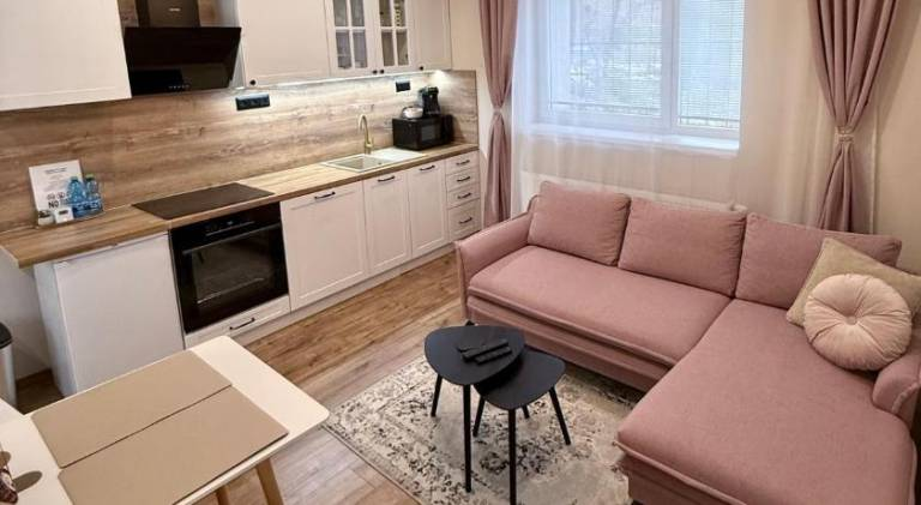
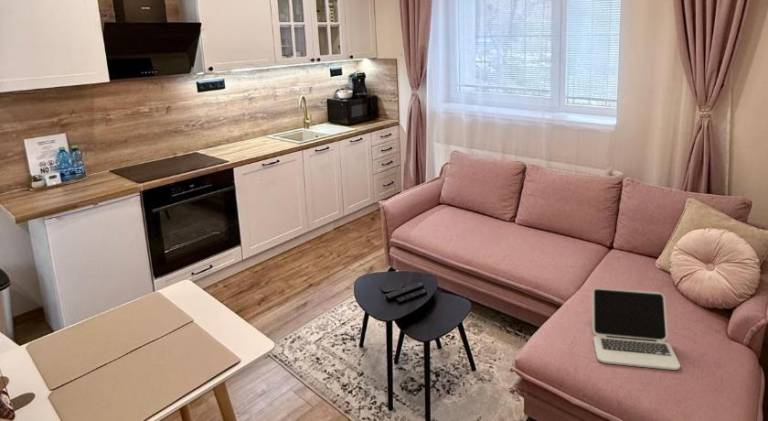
+ laptop (632, 325)
